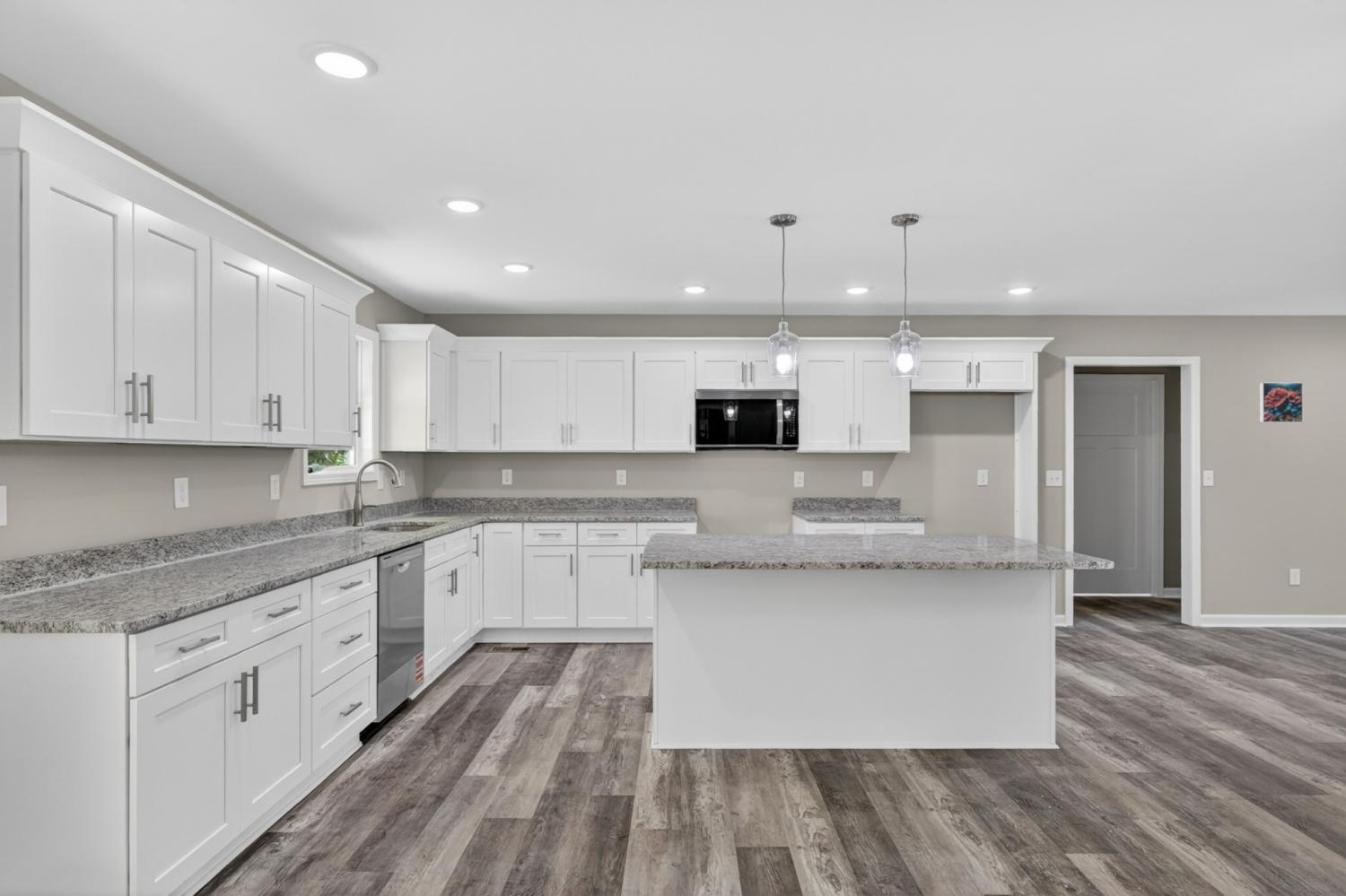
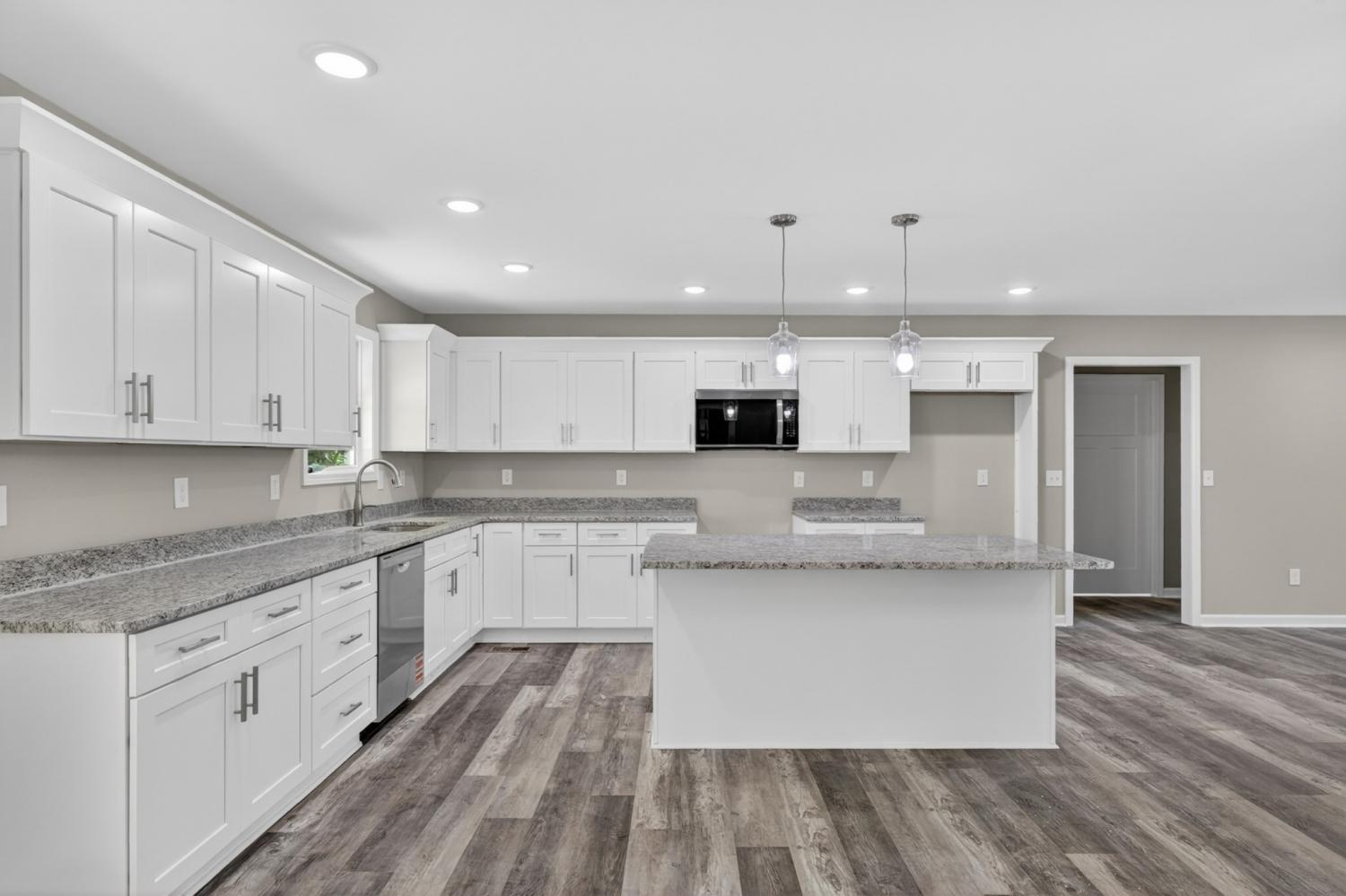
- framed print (1280, 402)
